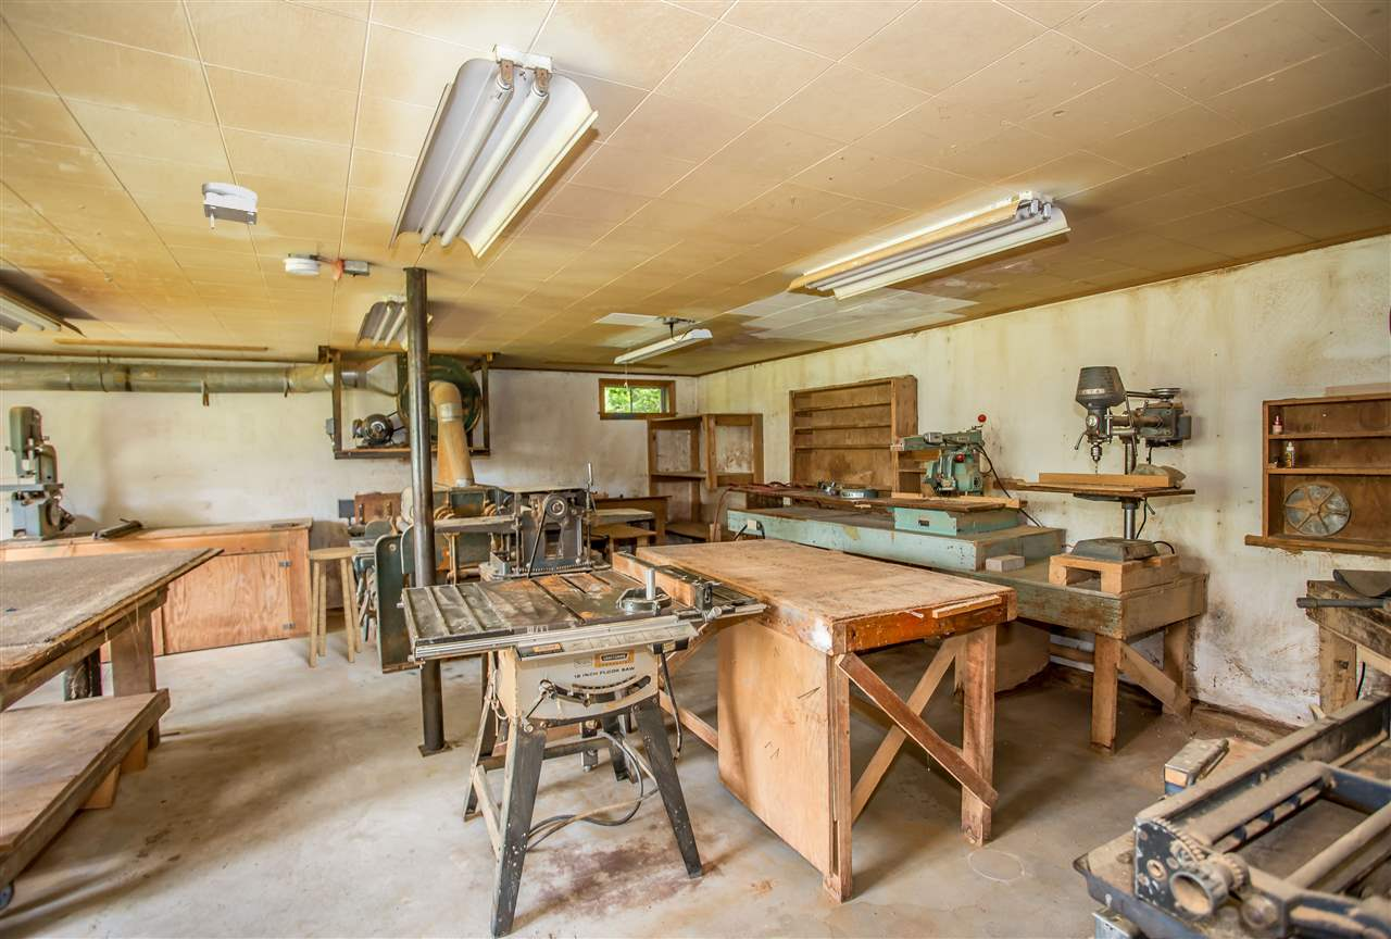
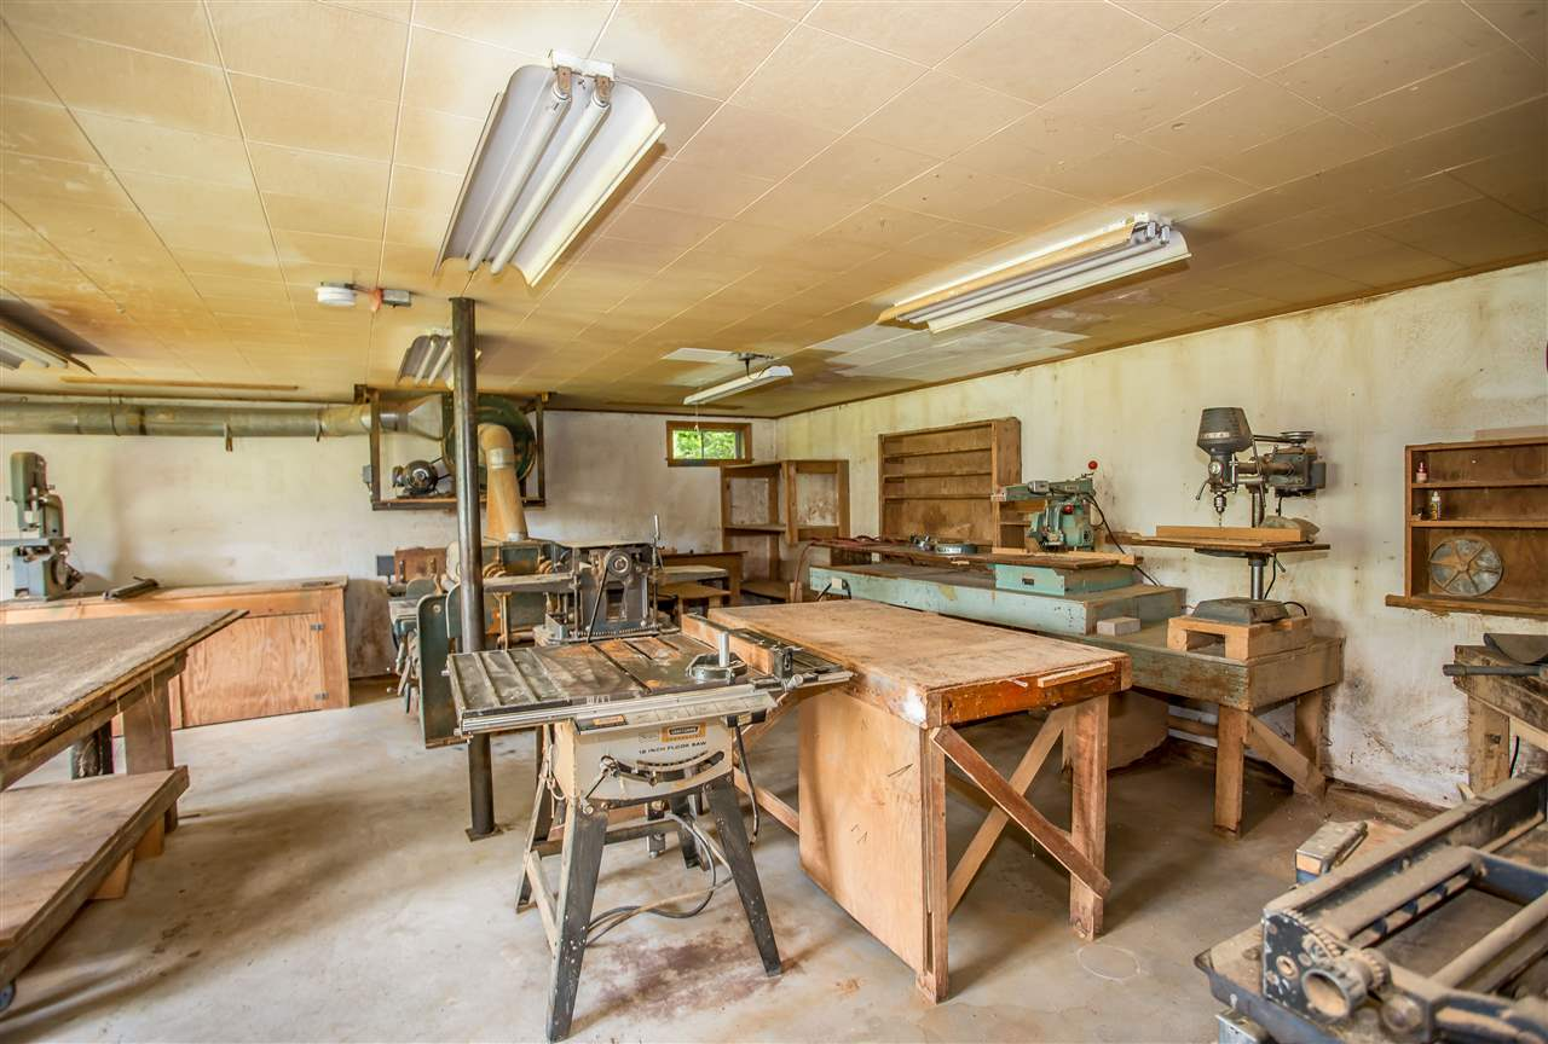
- stool (325, 604)
- smoke detector (230, 211)
